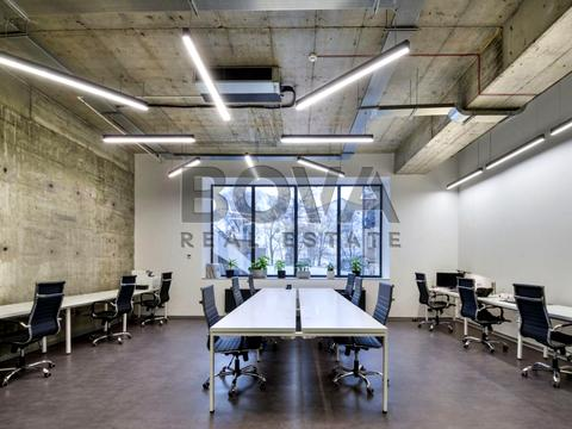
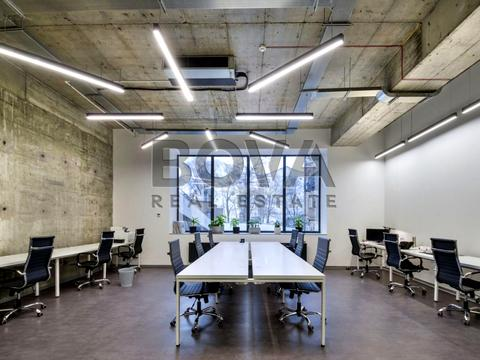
+ wastebasket (126, 277)
